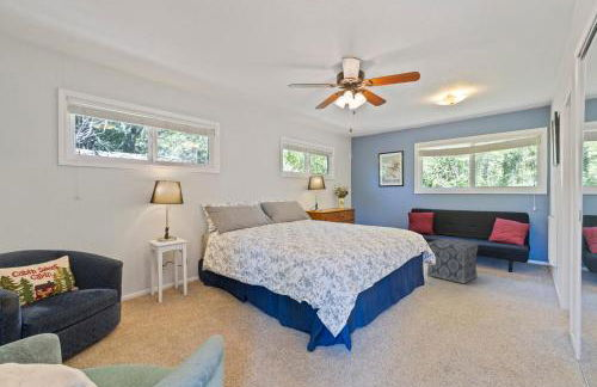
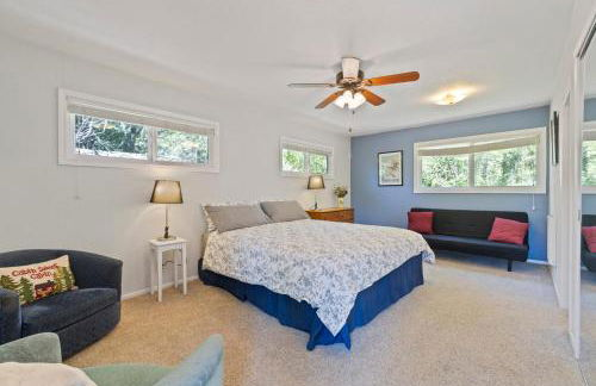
- ottoman (451, 258)
